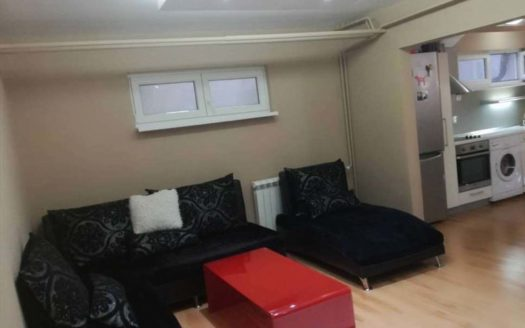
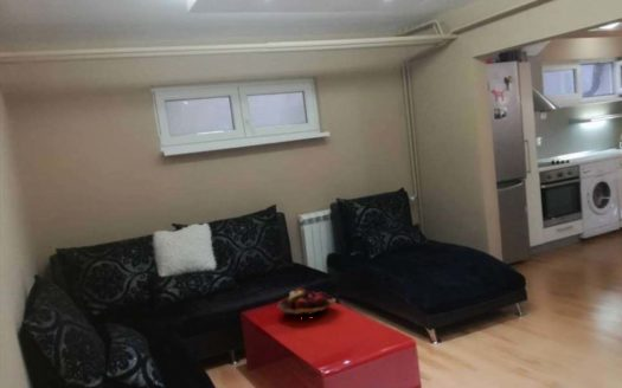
+ fruit basket (304, 302)
